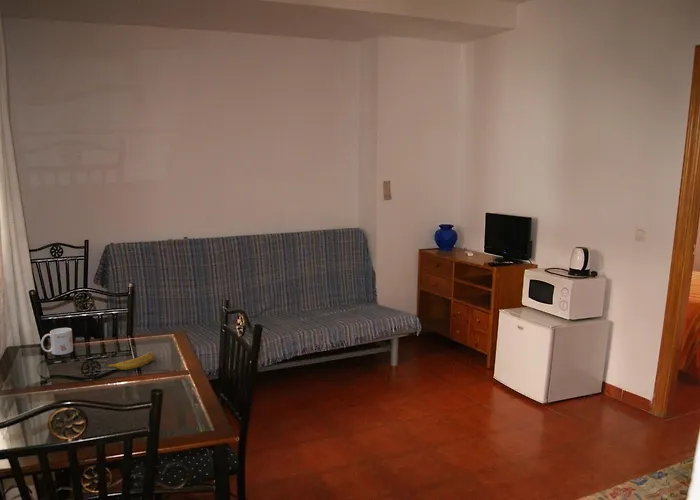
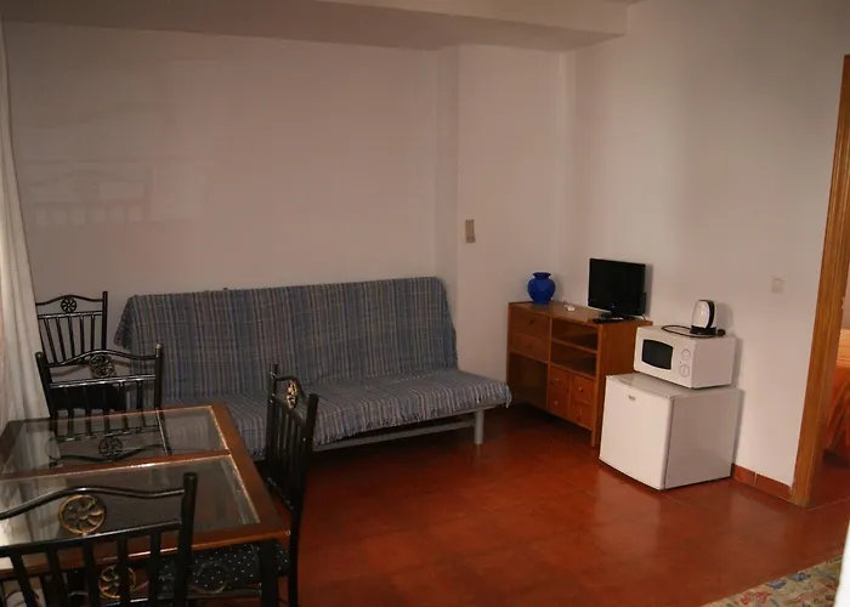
- fruit (133, 360)
- mug (56, 342)
